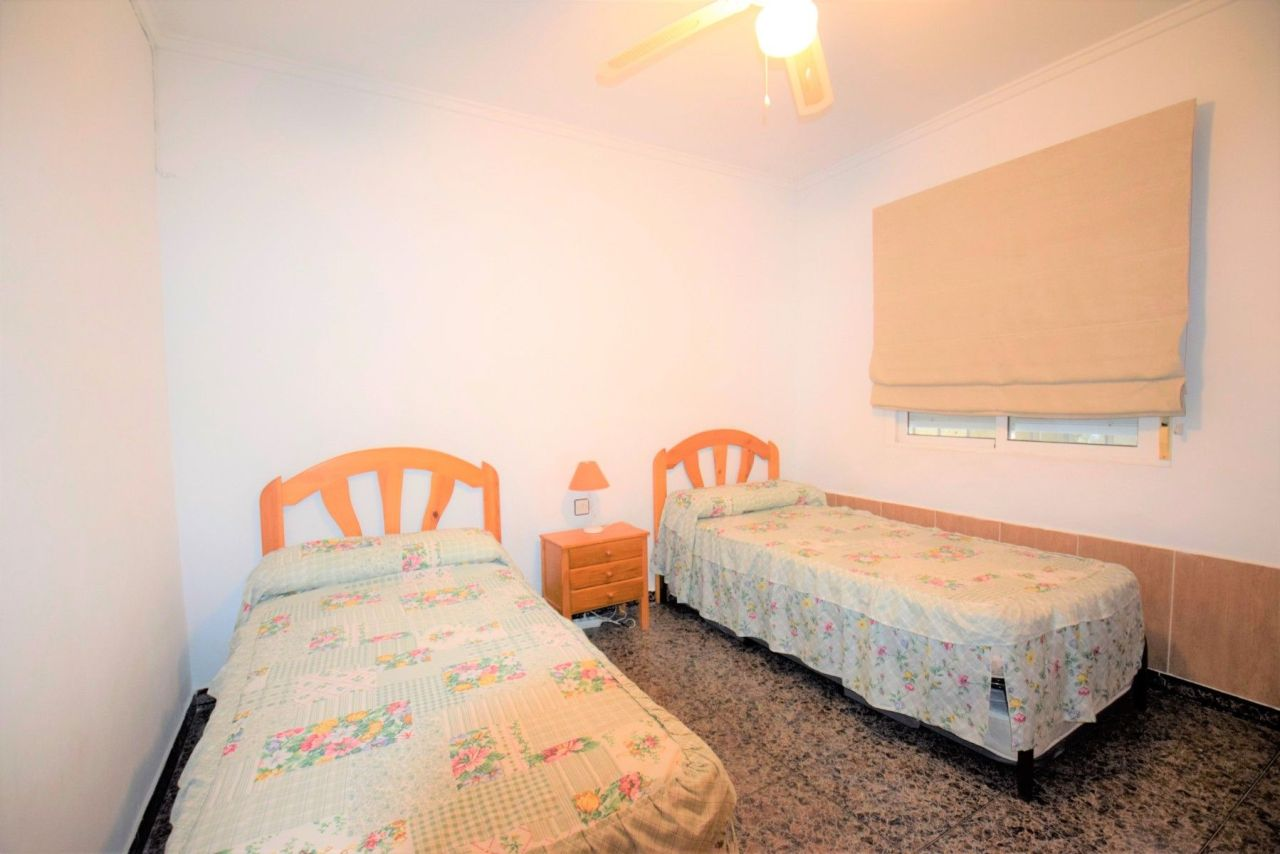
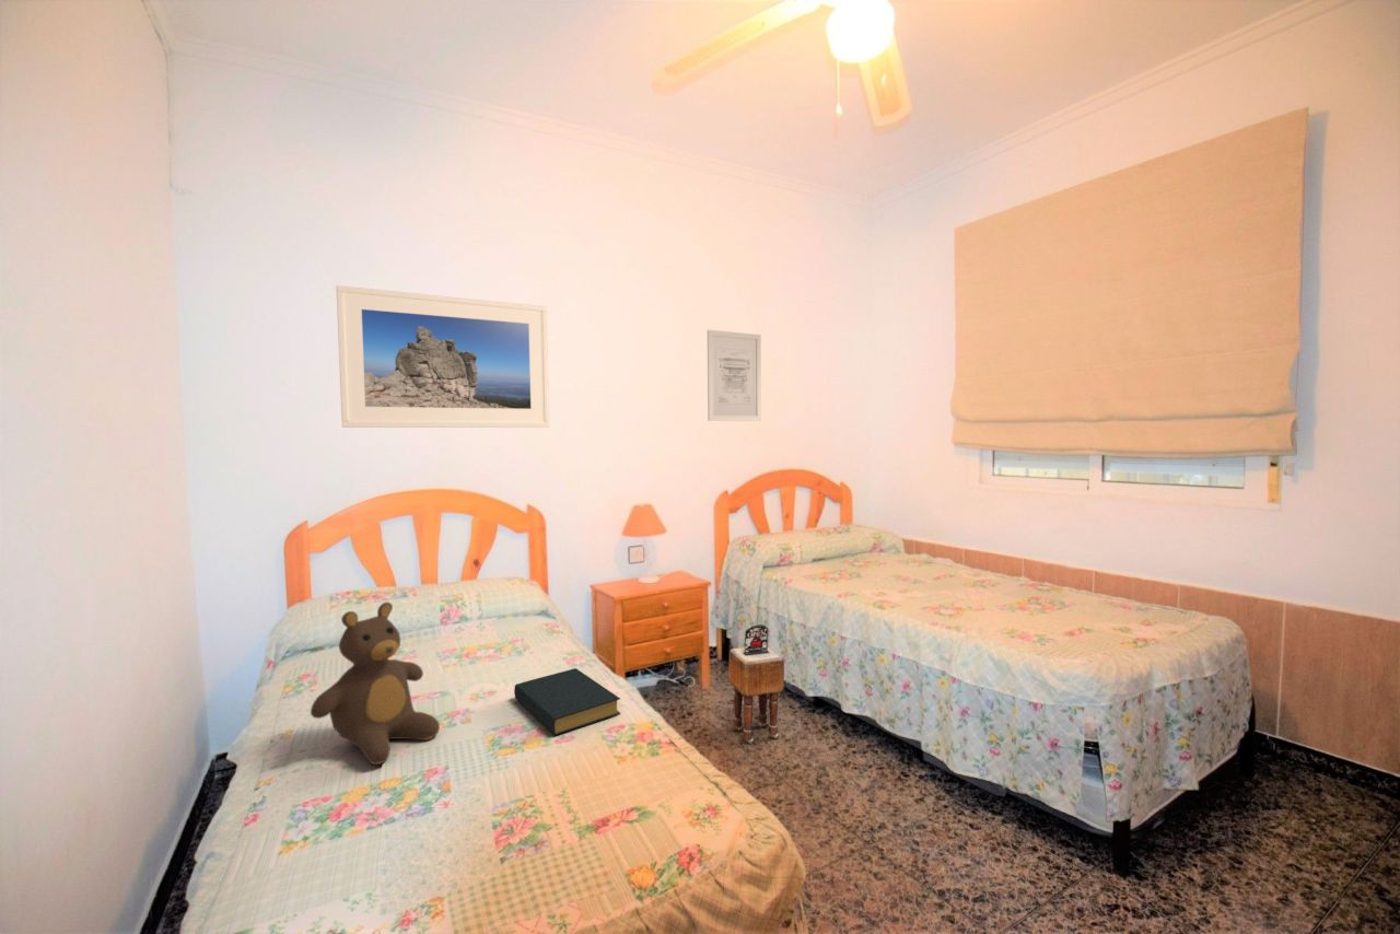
+ wall art (734, 376)
+ teddy bear (382, 676)
+ stool (756, 679)
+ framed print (452, 362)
+ hardback book (565, 698)
